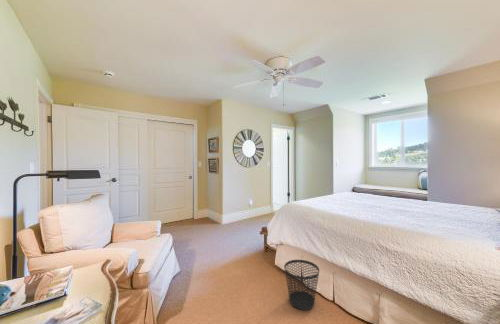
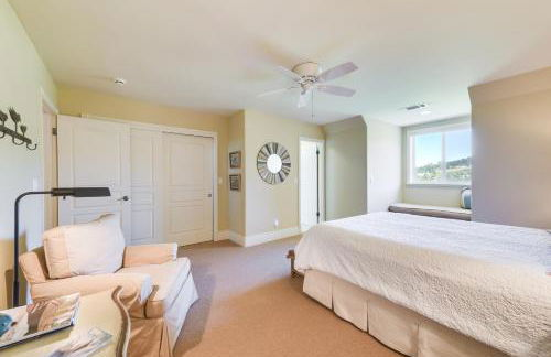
- wastebasket (301, 284)
